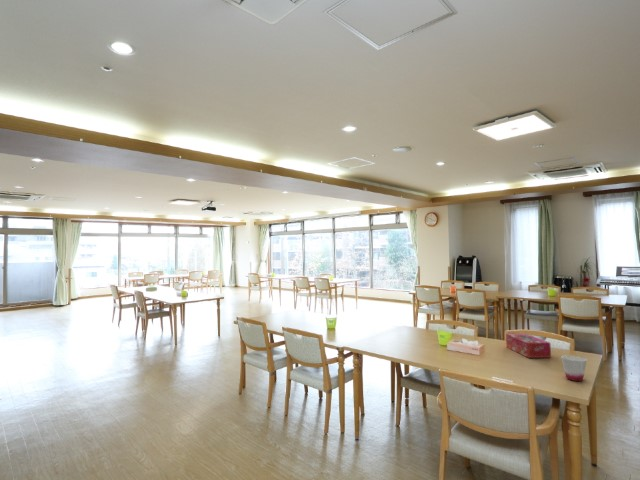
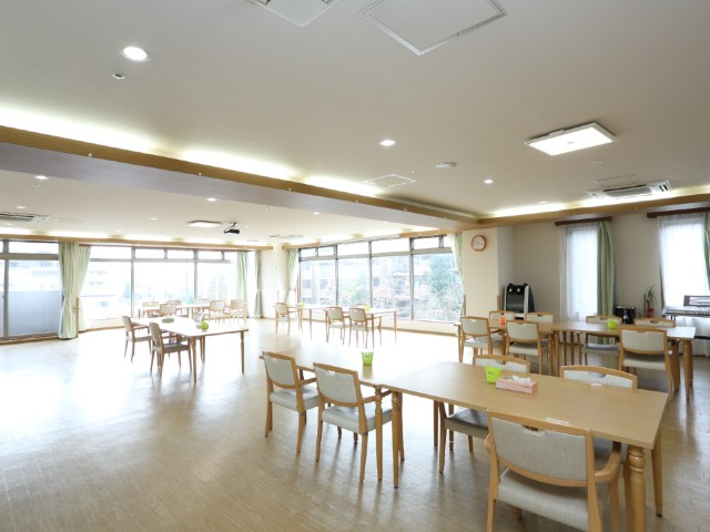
- tissue box (527, 345)
- cup (574, 368)
